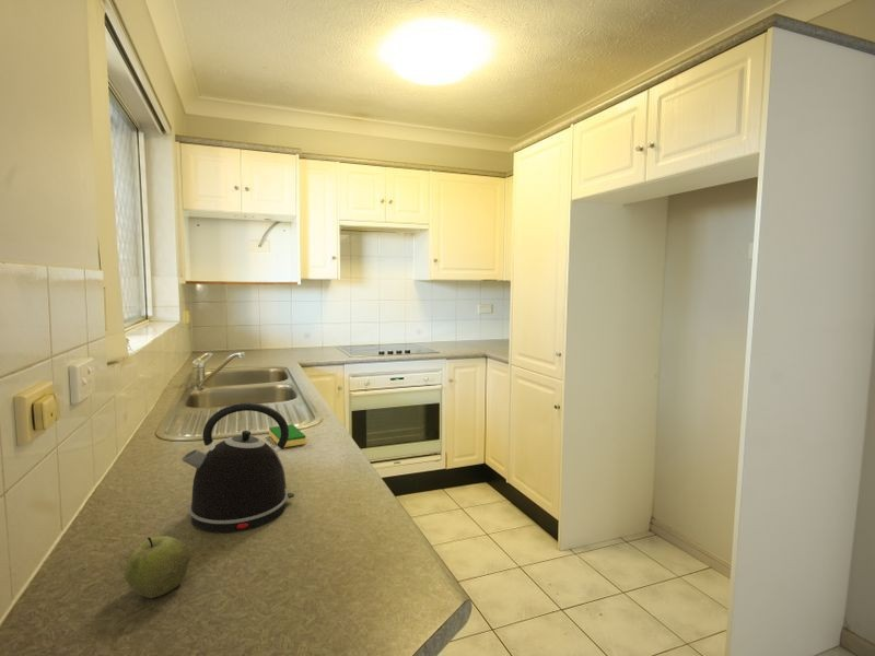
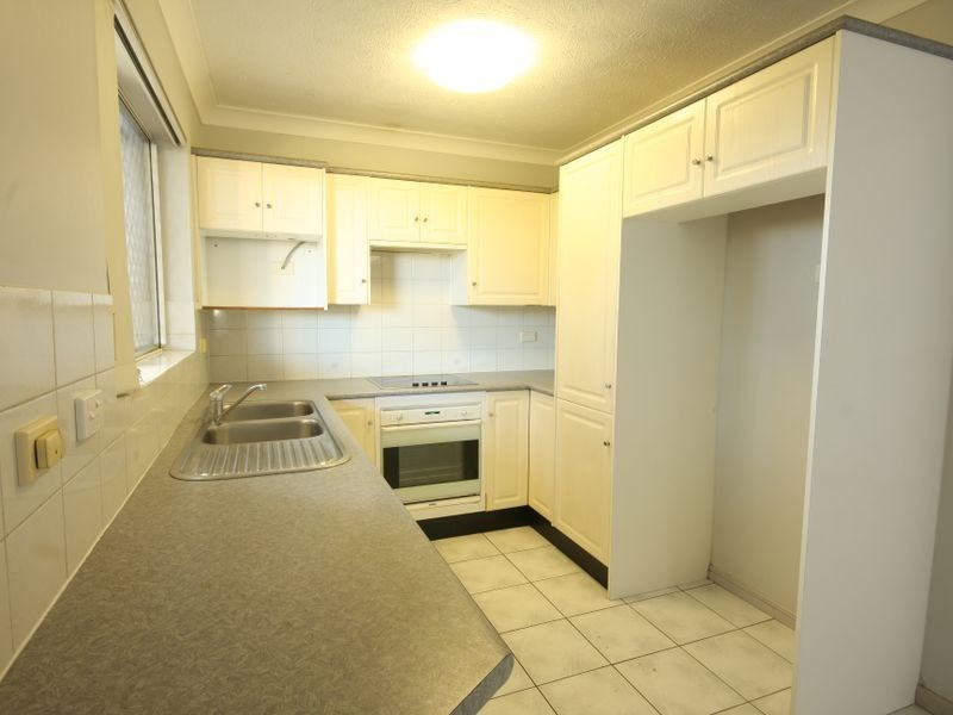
- apple (156, 562)
- dish sponge (289, 435)
- kettle (240, 457)
